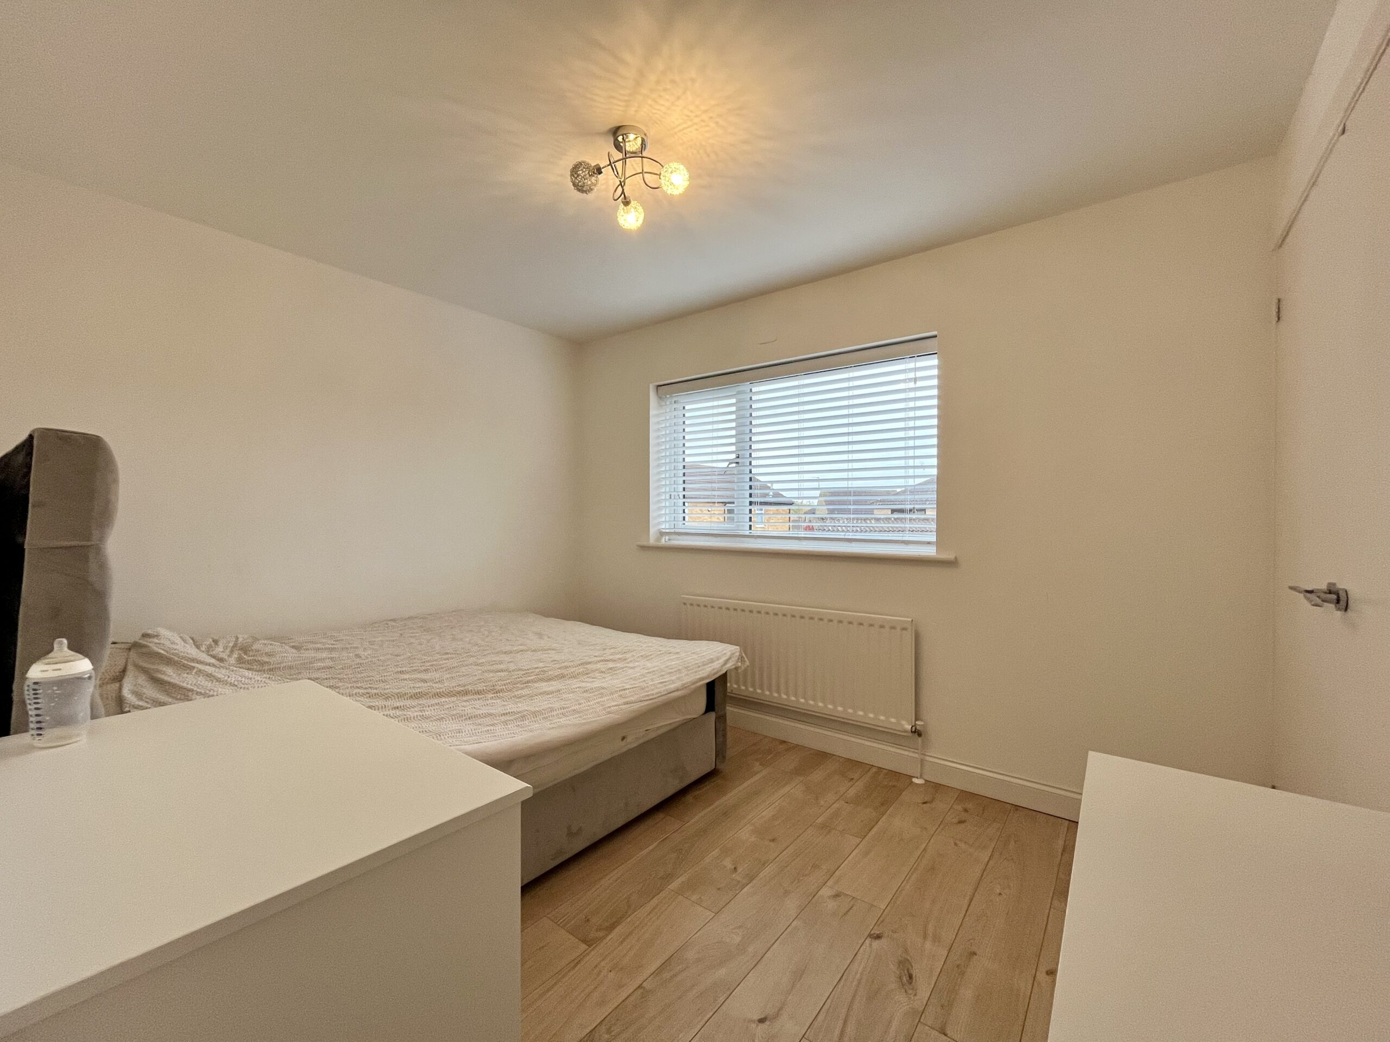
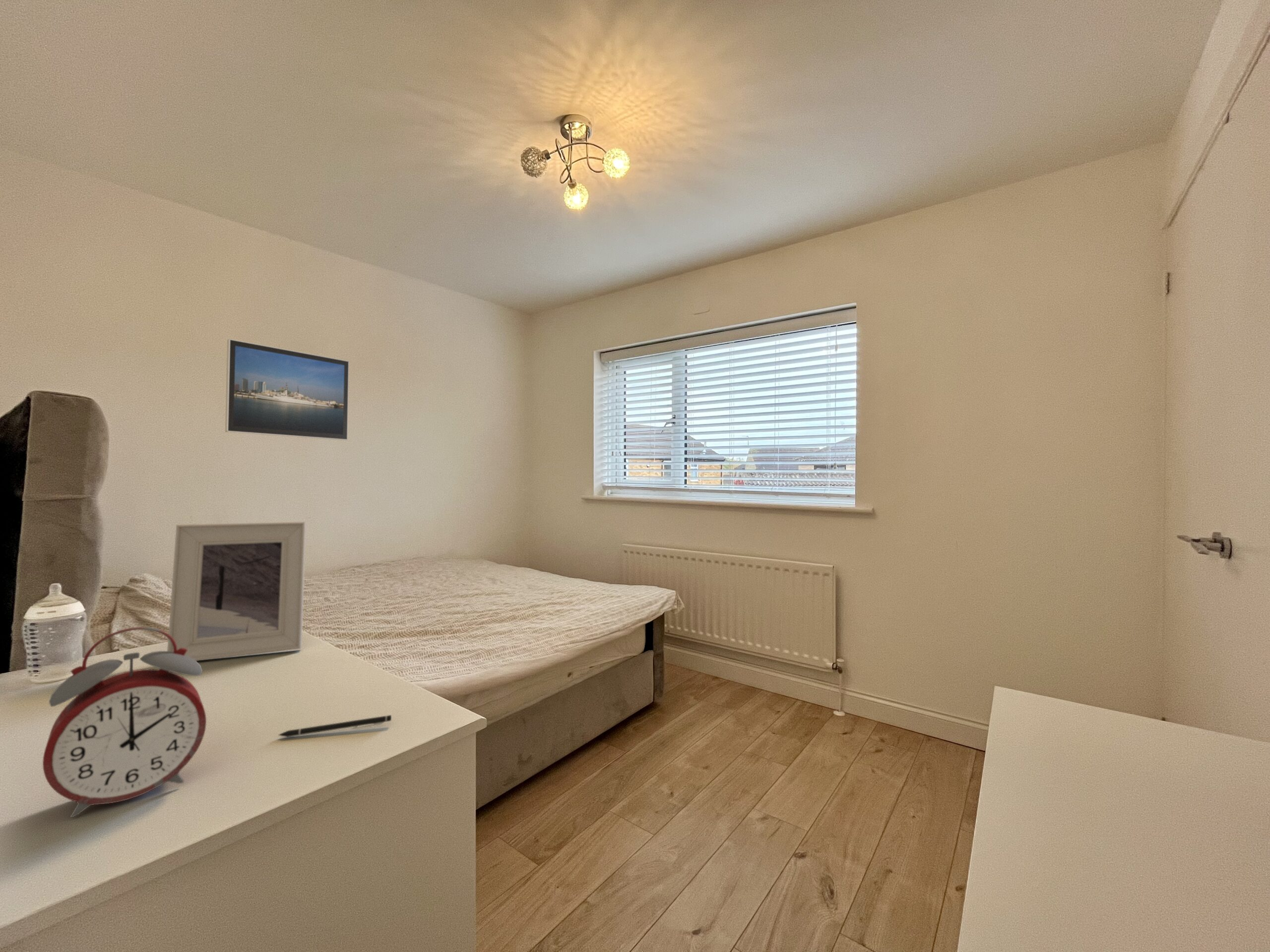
+ alarm clock (131, 709)
+ pen (336, 726)
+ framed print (292, 394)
+ picture frame (243, 587)
